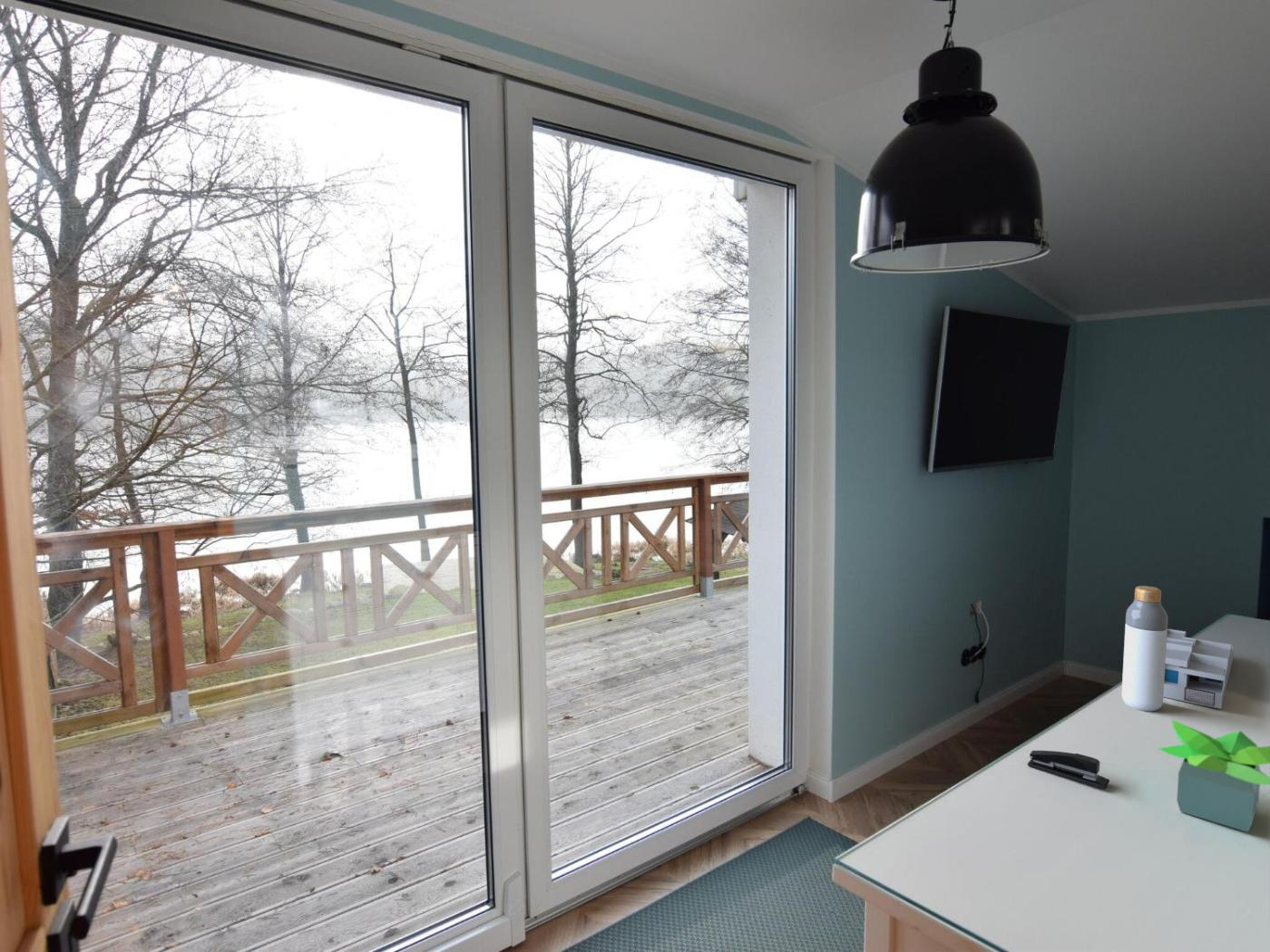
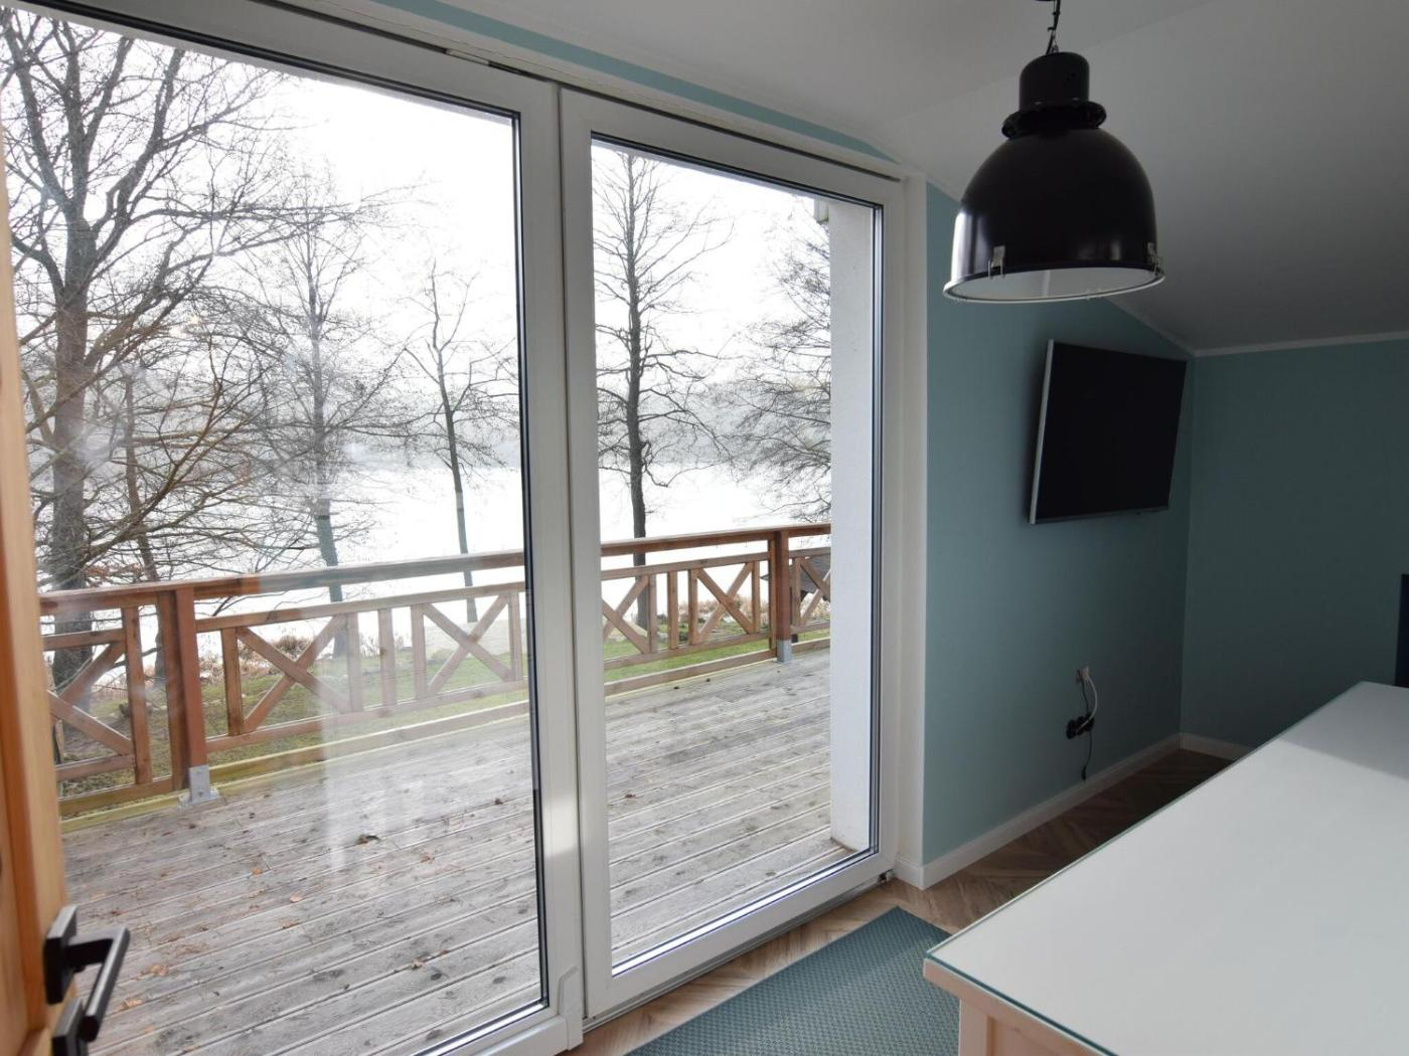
- stapler (1068, 763)
- desk organizer (1188, 658)
- bottle (1145, 647)
- potted plant (1218, 771)
